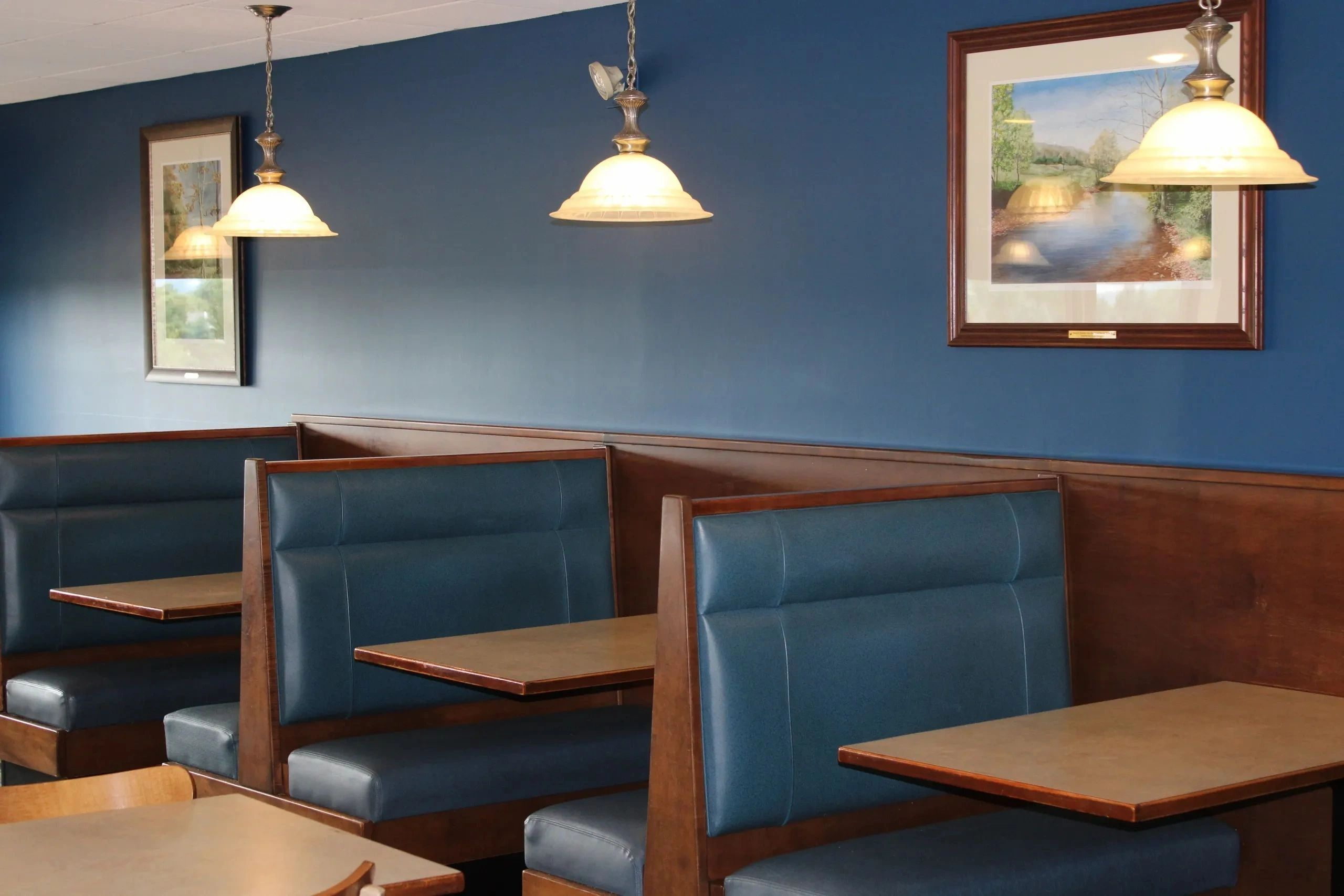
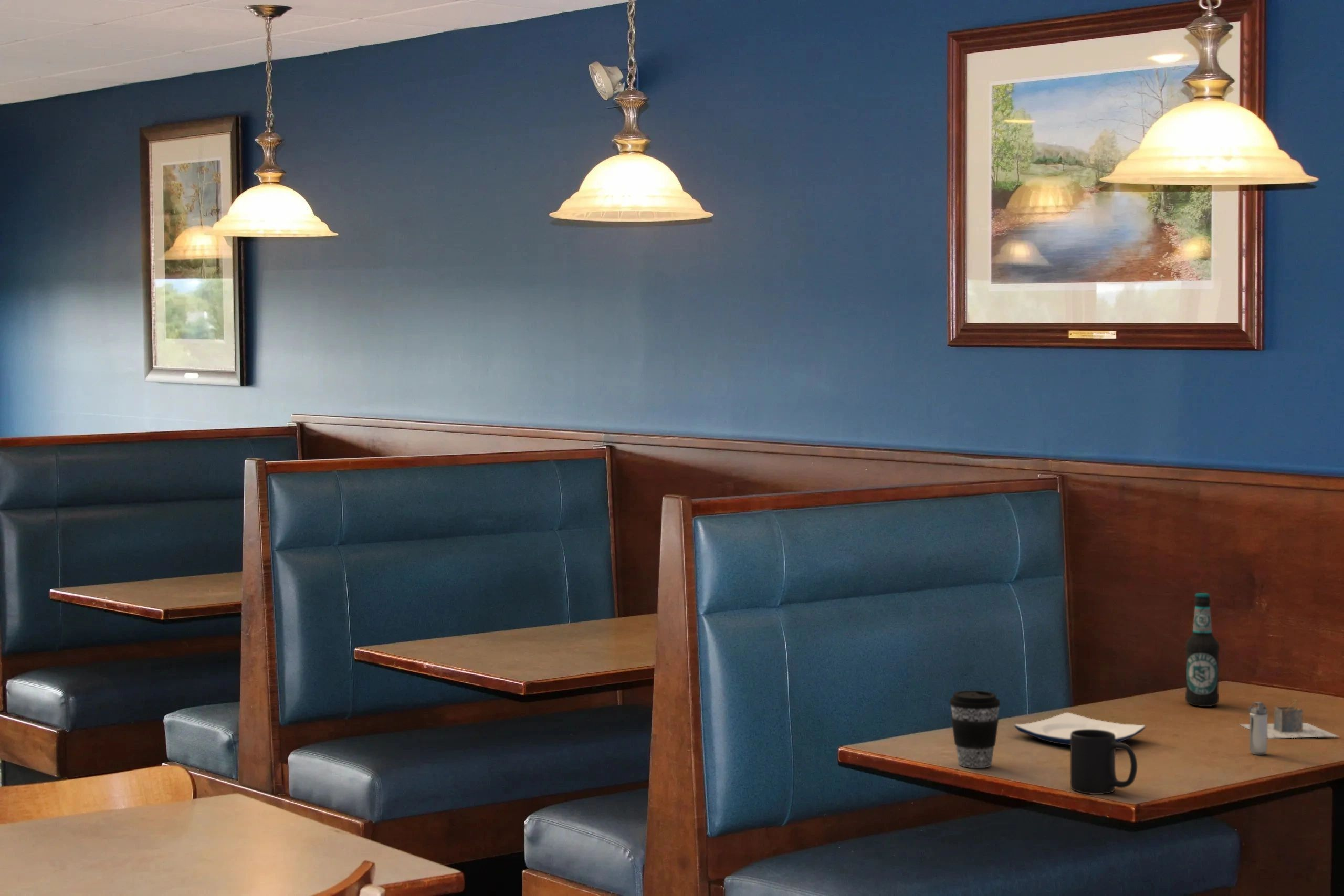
+ shaker (1258, 728)
+ bottle (1202, 649)
+ coffee cup (974, 729)
+ plate (1079, 729)
+ mug (1104, 763)
+ napkin holder (1288, 715)
